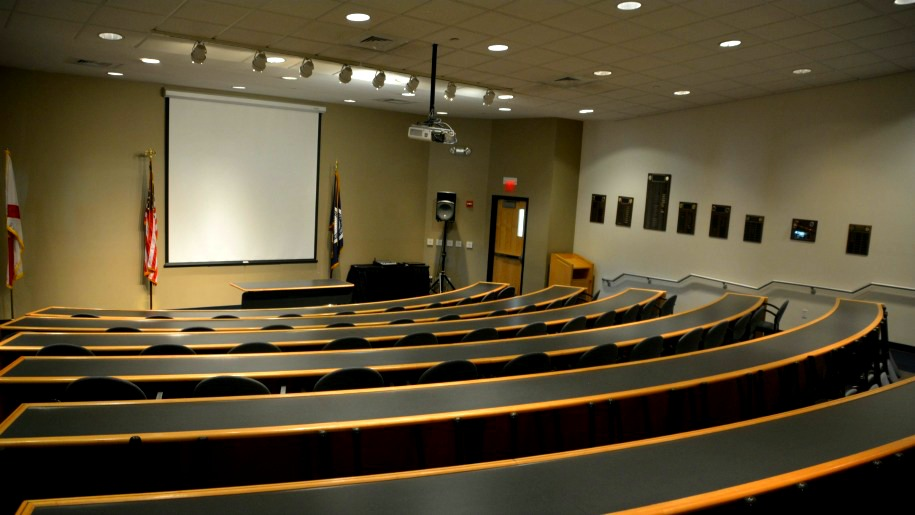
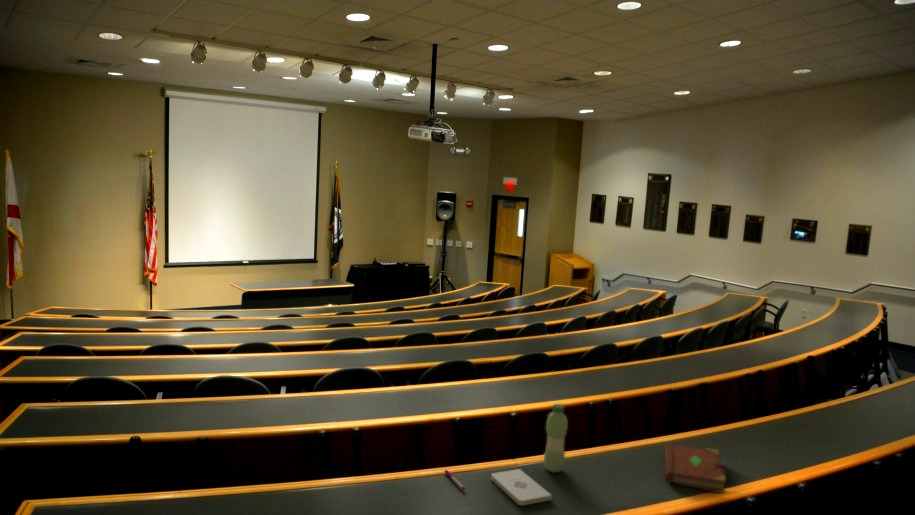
+ notepad (519, 486)
+ water bottle (555, 437)
+ book (693, 464)
+ pen (454, 479)
